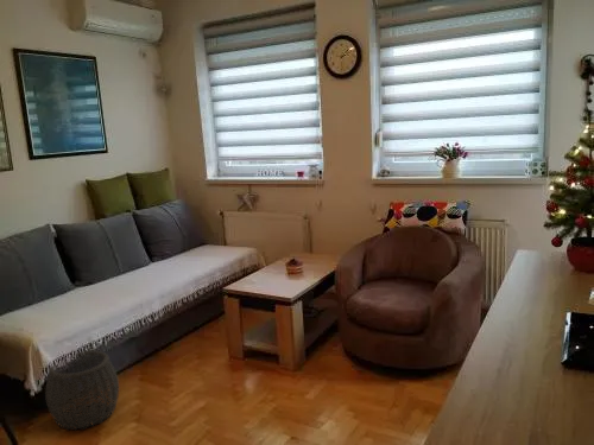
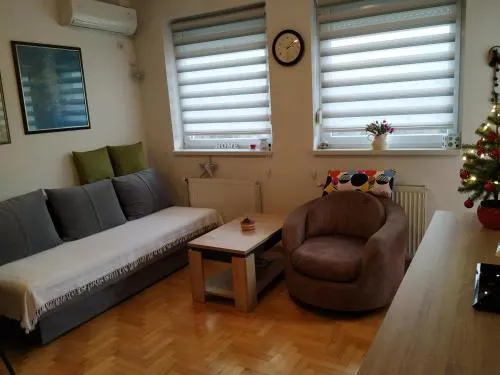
- woven basket (82, 389)
